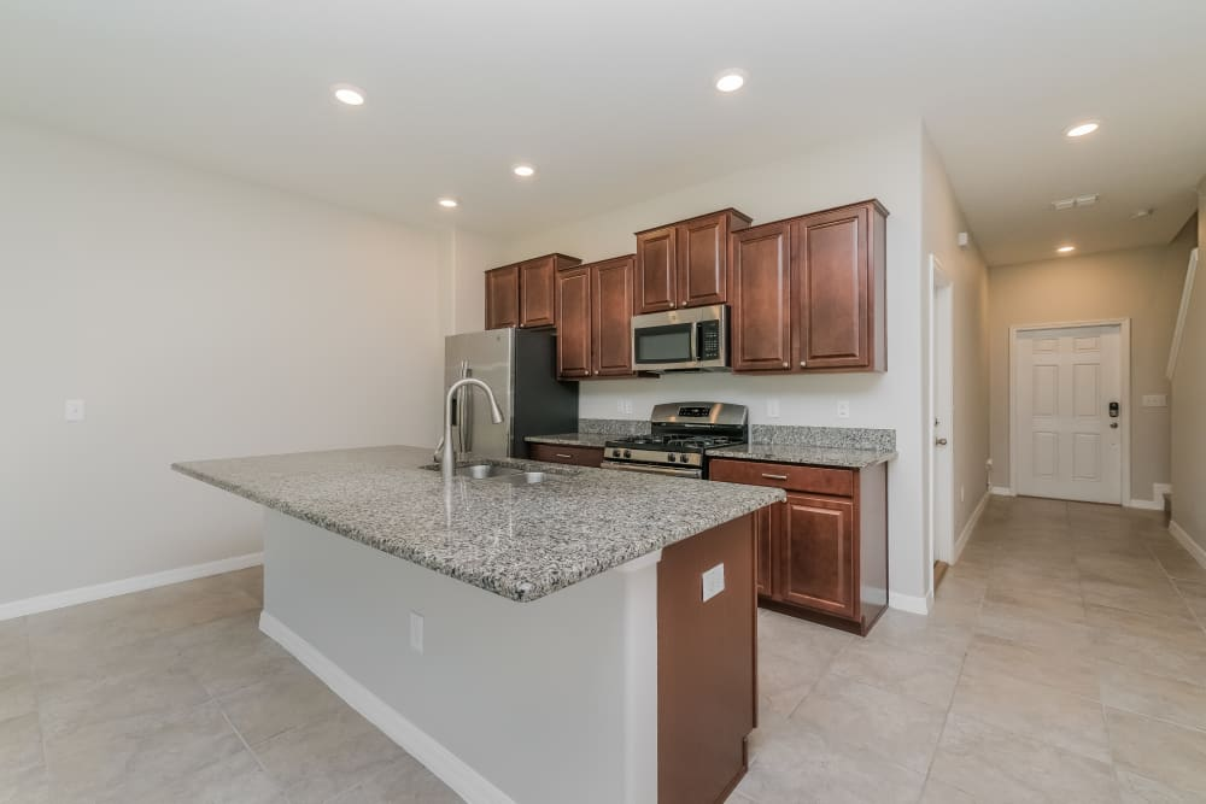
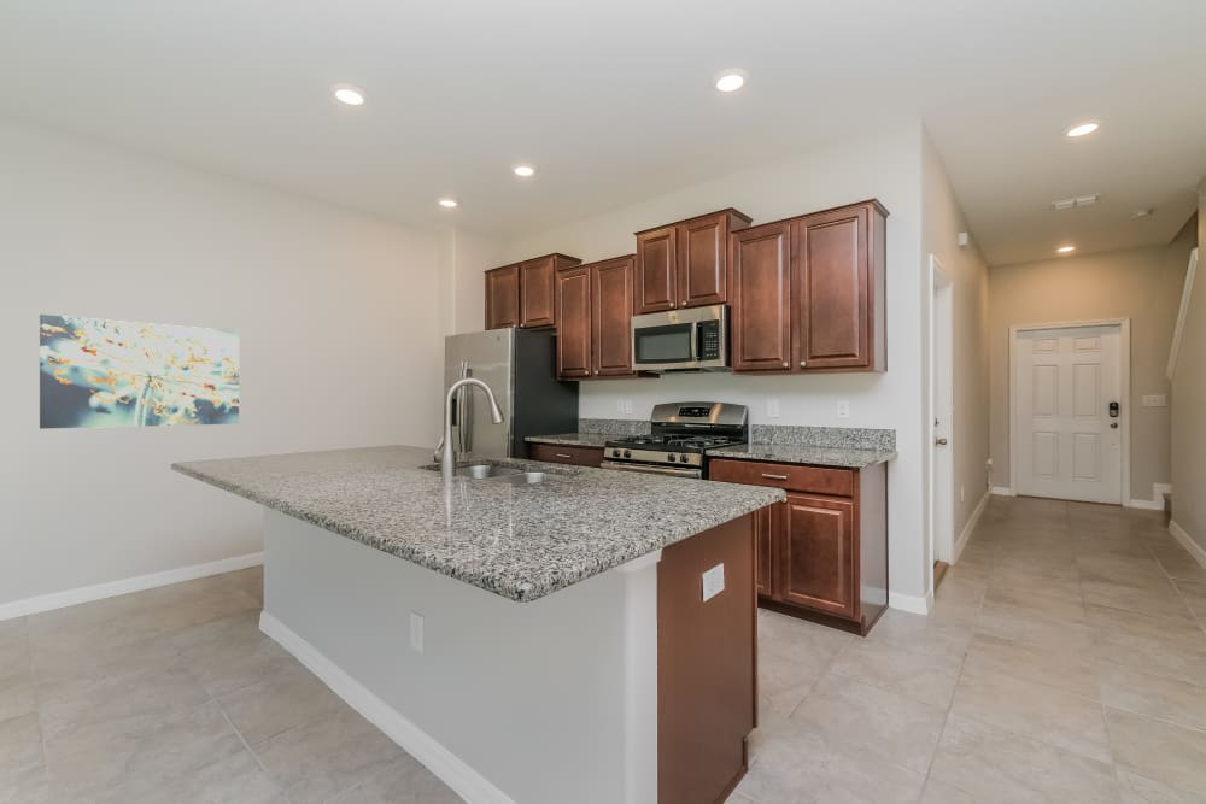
+ wall art (148, 375)
